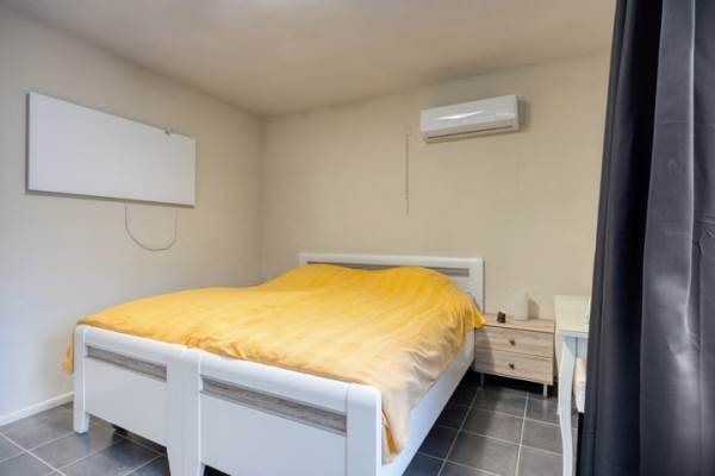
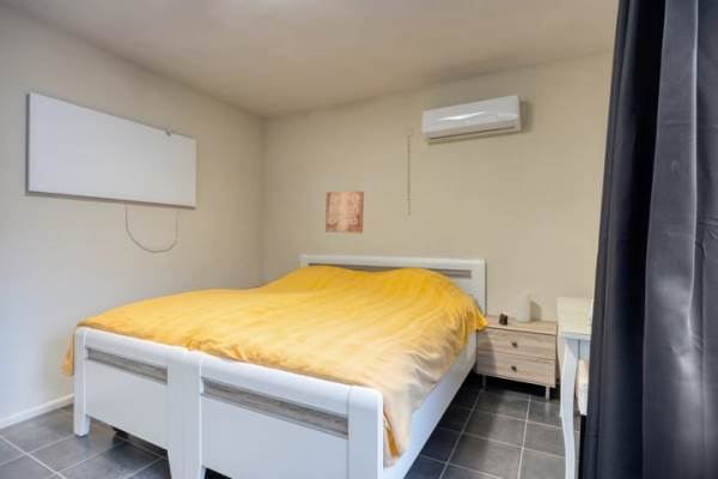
+ wall art (343, 212)
